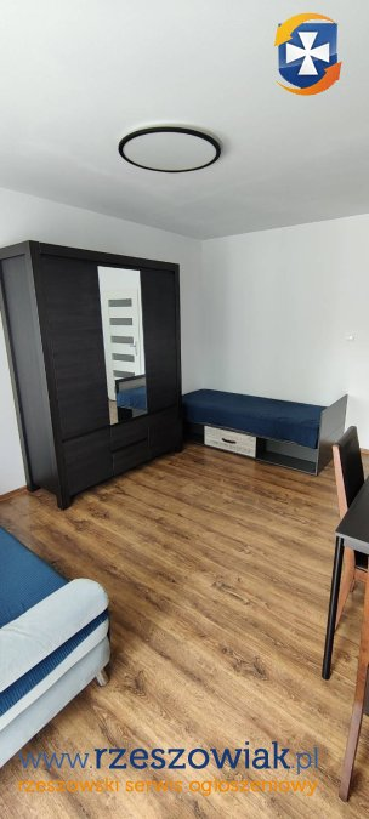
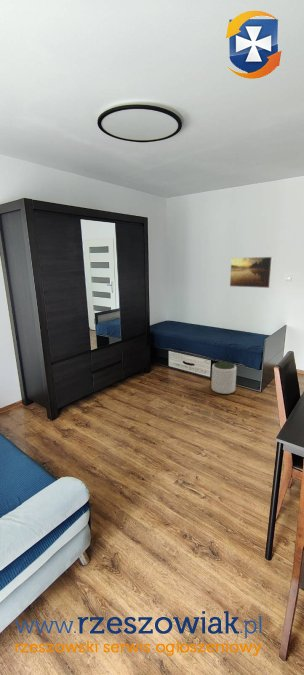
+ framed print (249, 272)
+ plant pot (223, 377)
